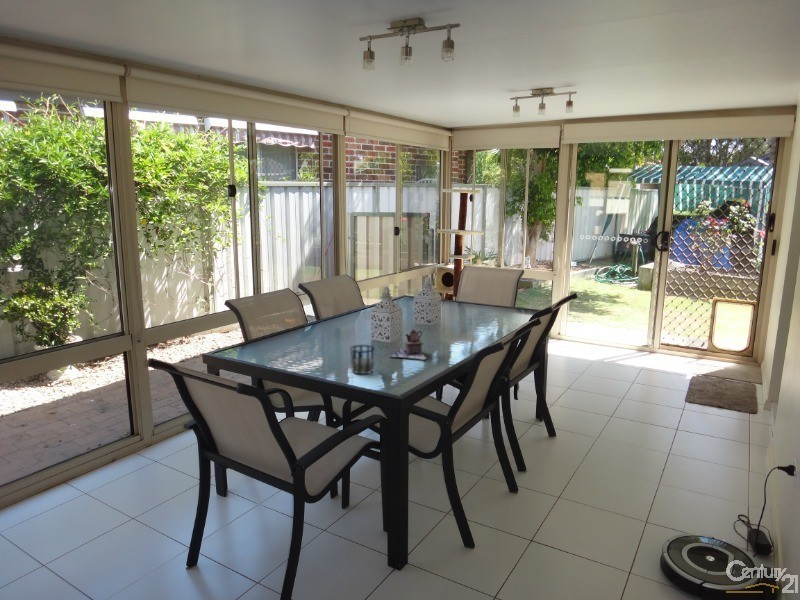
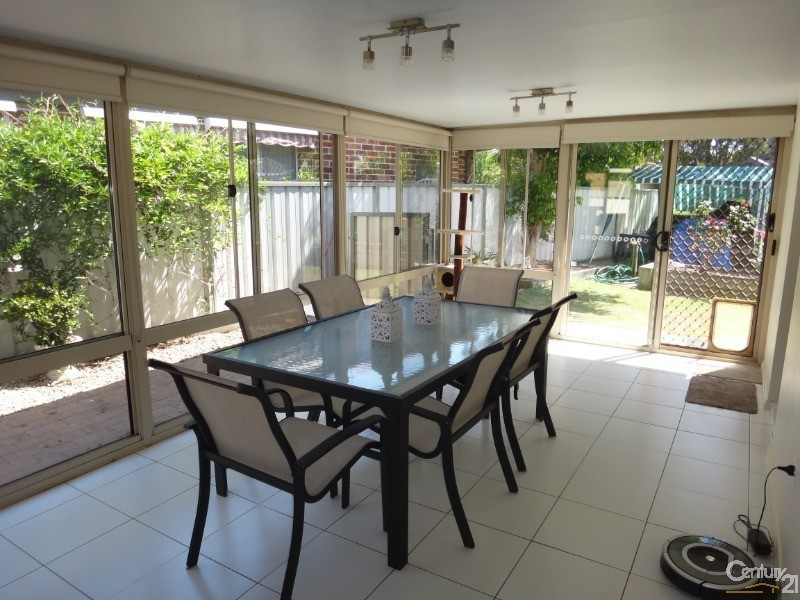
- cup (362, 359)
- teapot (411, 341)
